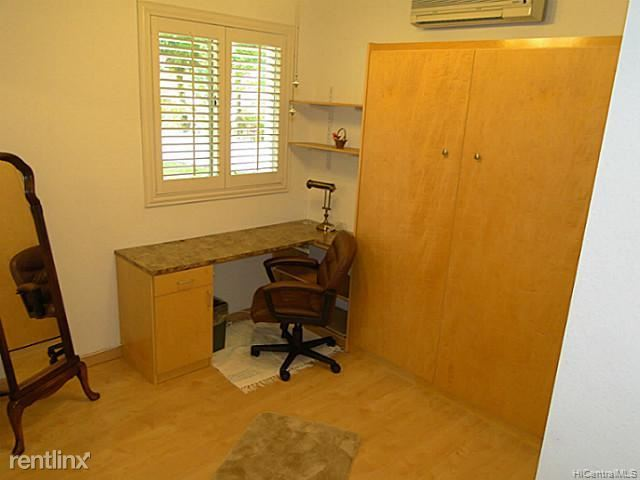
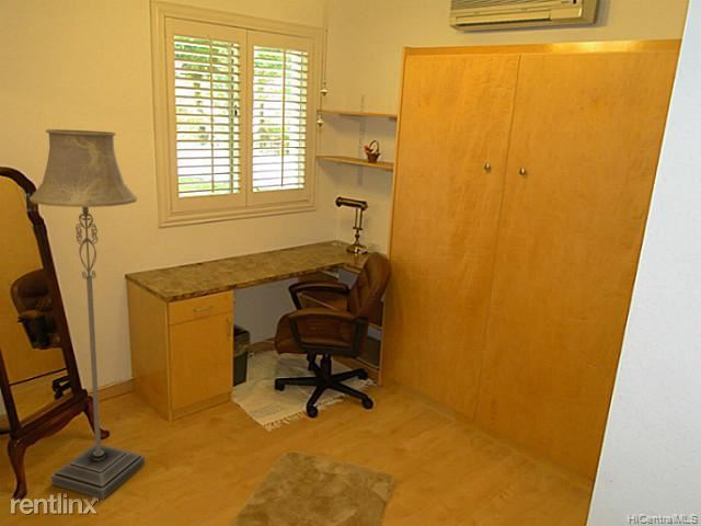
+ floor lamp (91, 315)
